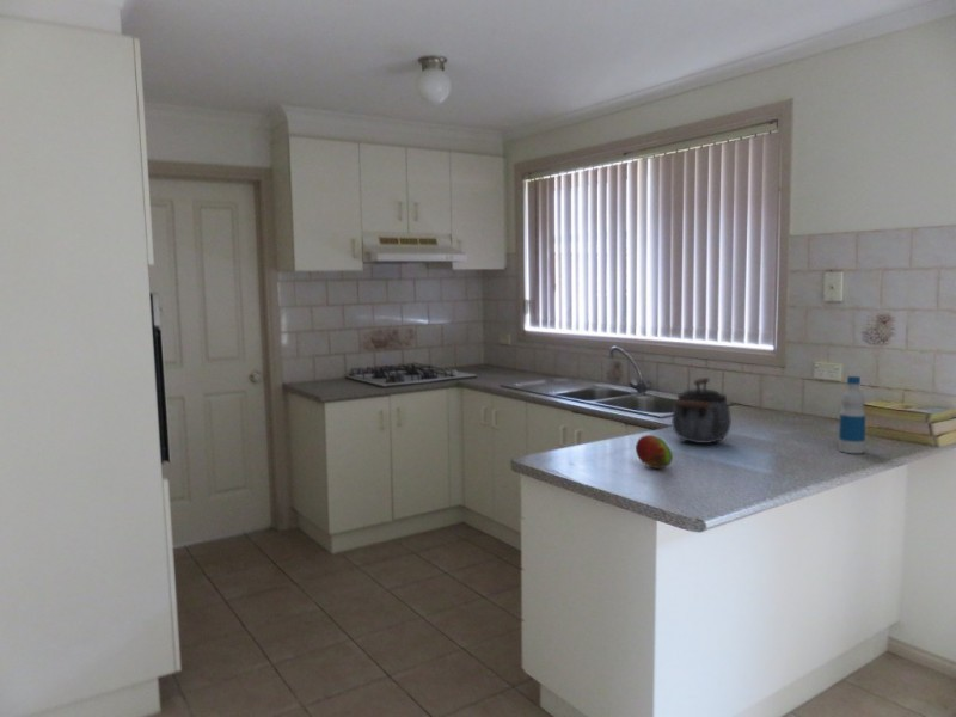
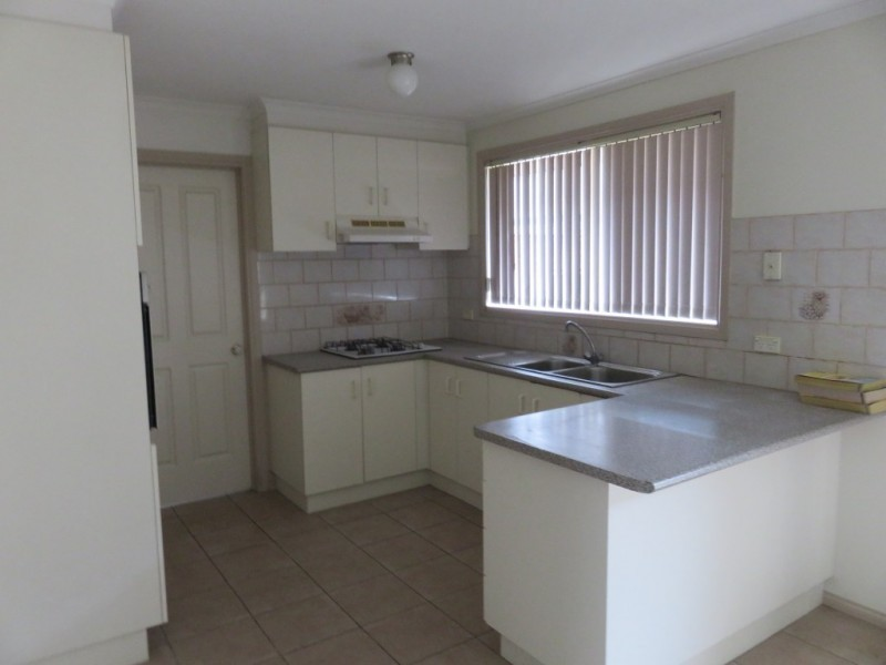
- kettle (700, 410)
- fruit (654, 451)
- bottle (852, 413)
